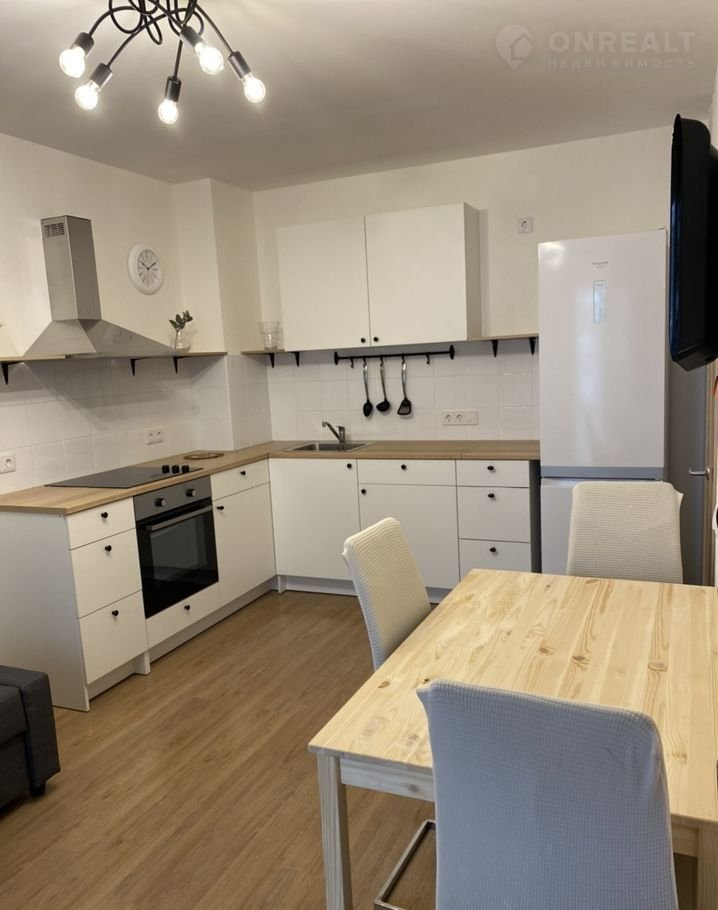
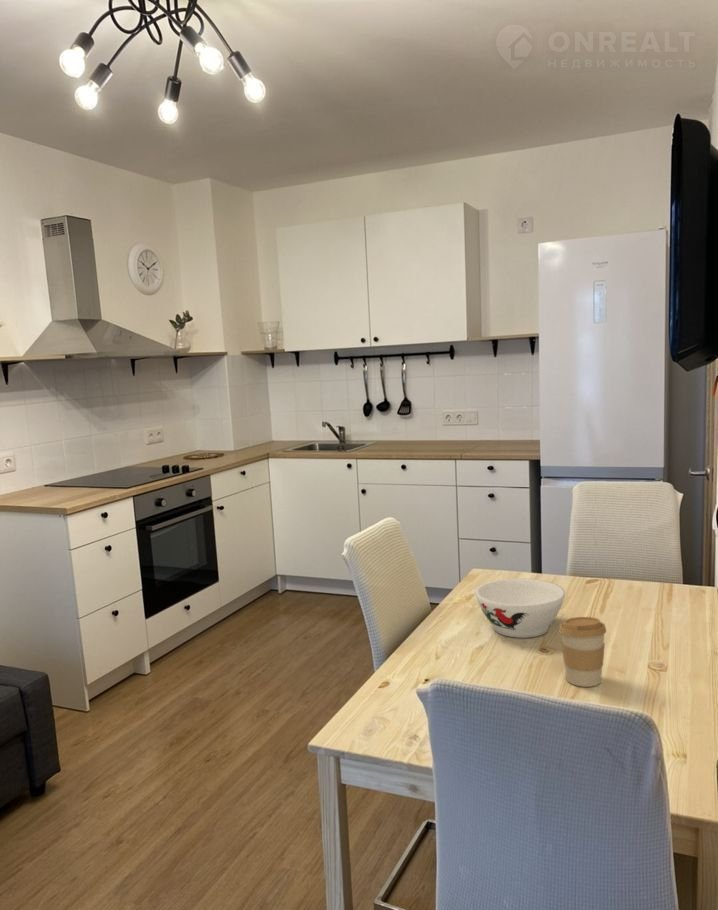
+ coffee cup (582, 649)
+ bowl (519, 609)
